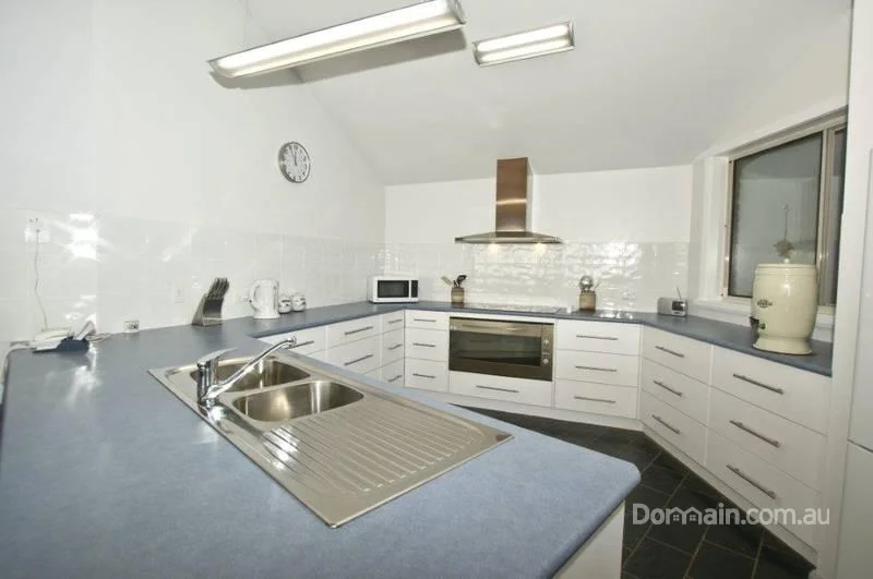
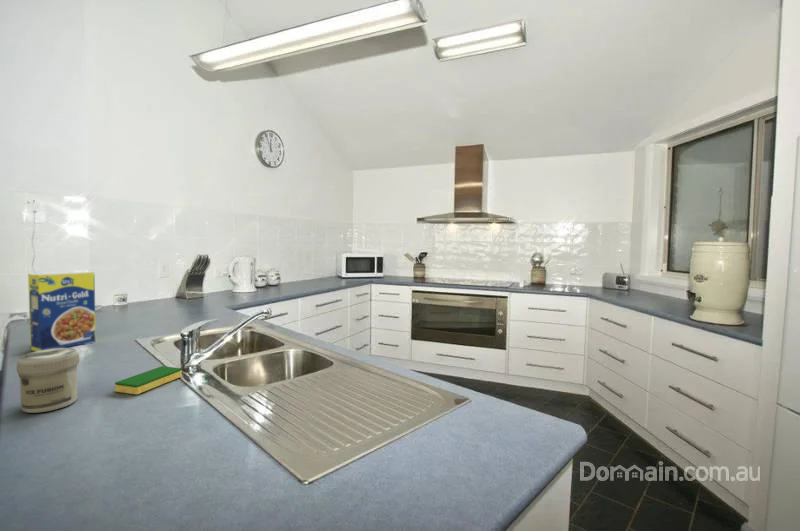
+ jar (49, 378)
+ dish sponge (150, 379)
+ legume (63, 309)
